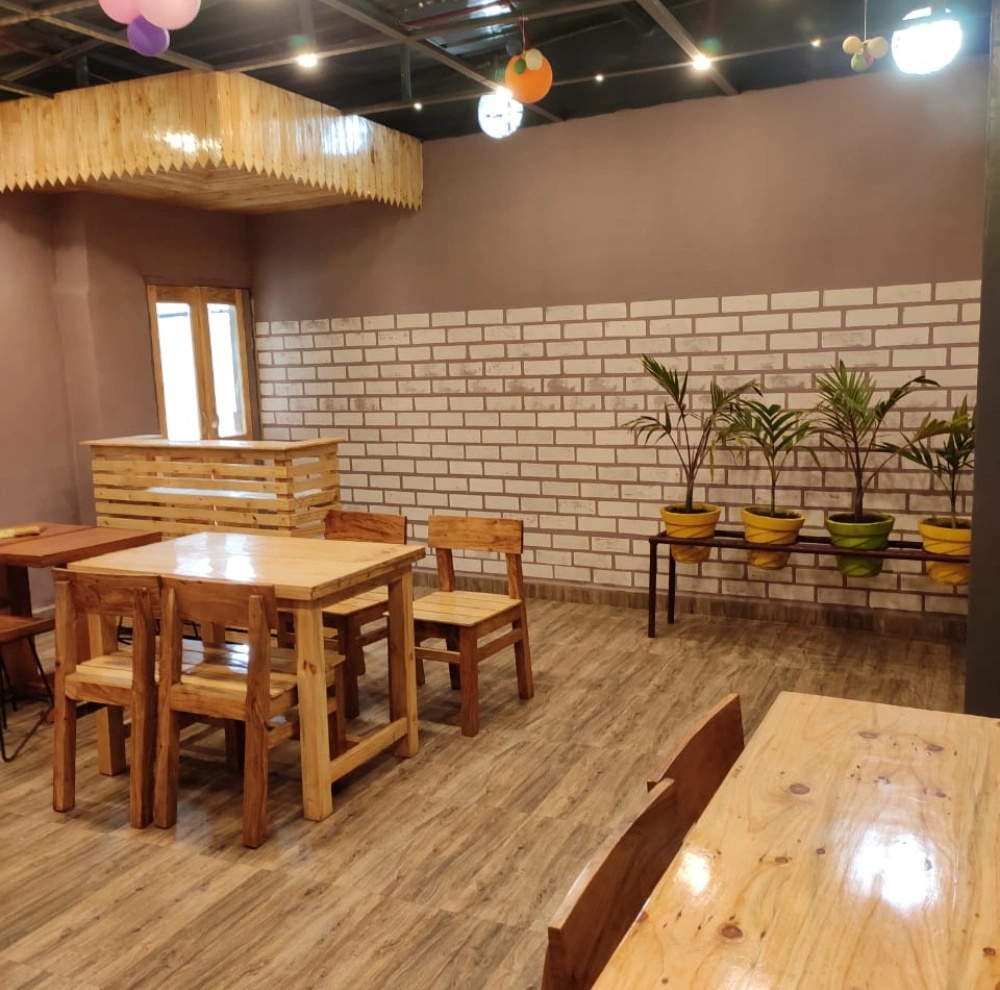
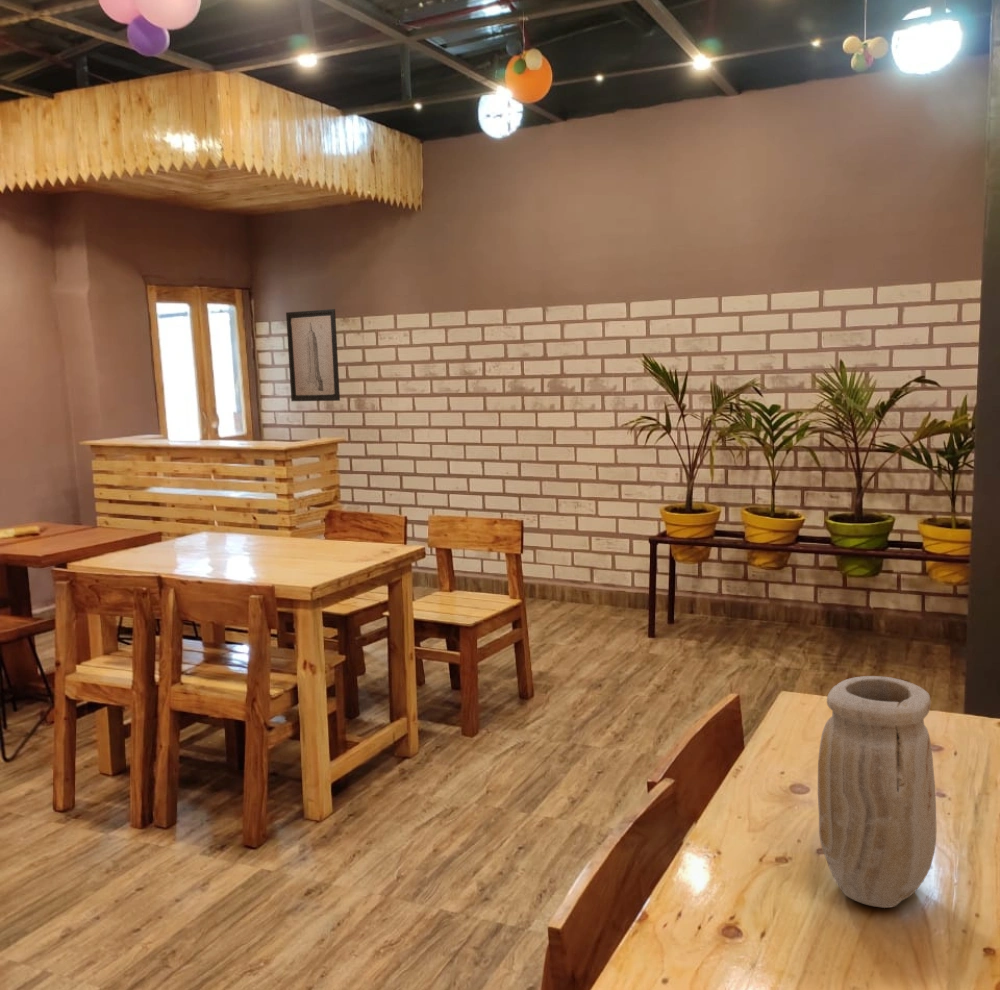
+ vase (876, 790)
+ wall art (312, 356)
